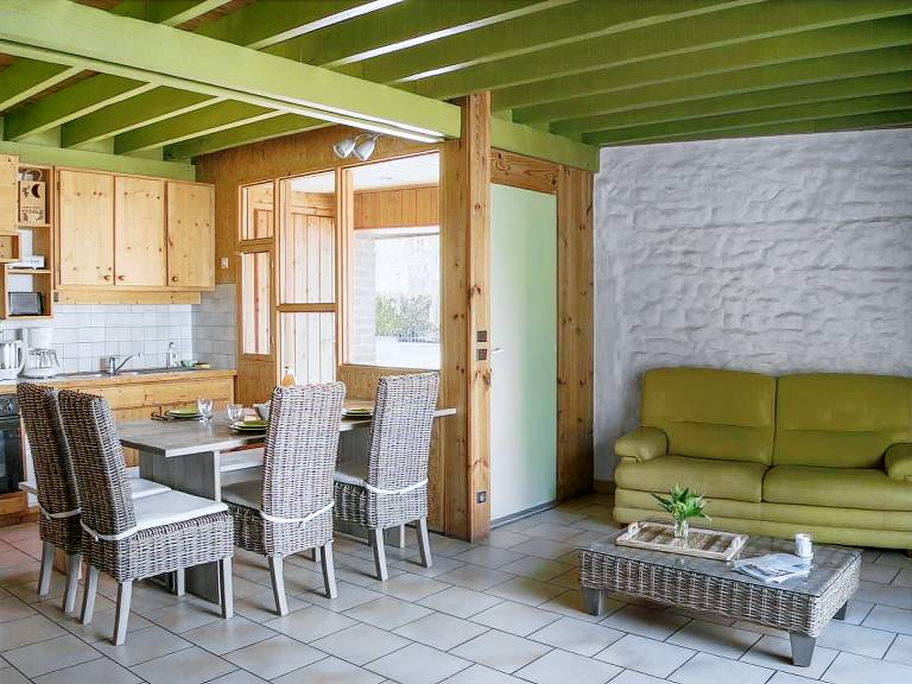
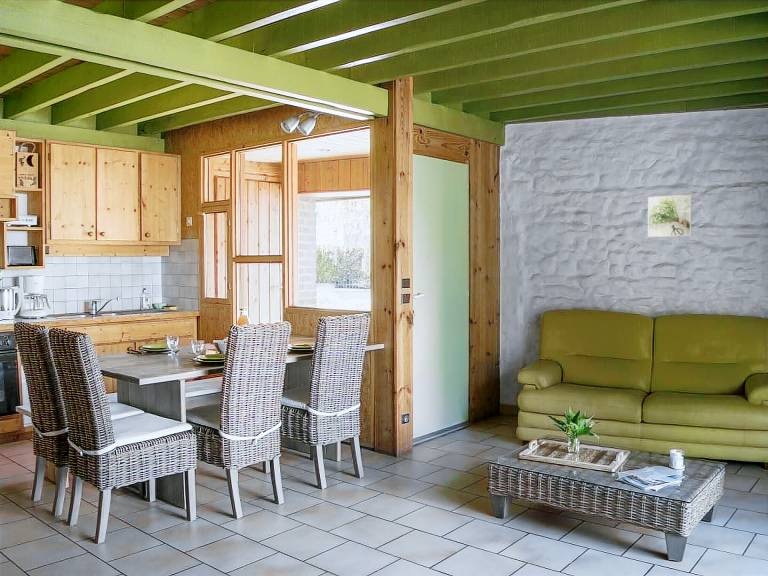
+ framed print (669, 216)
